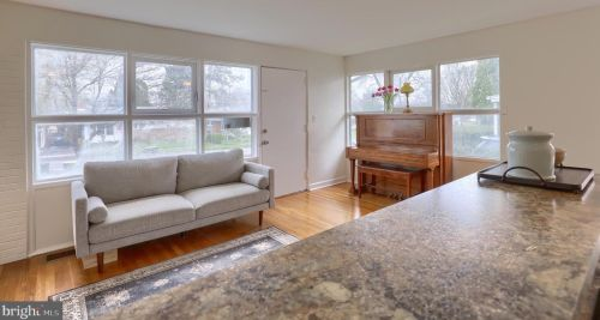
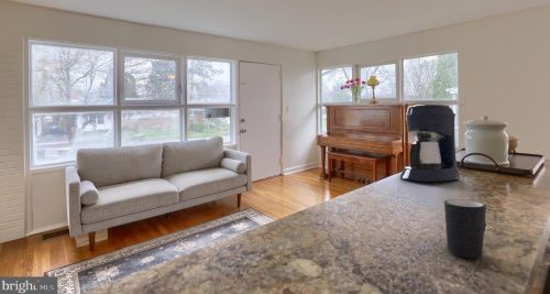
+ mug (468, 227)
+ coffee maker (429, 142)
